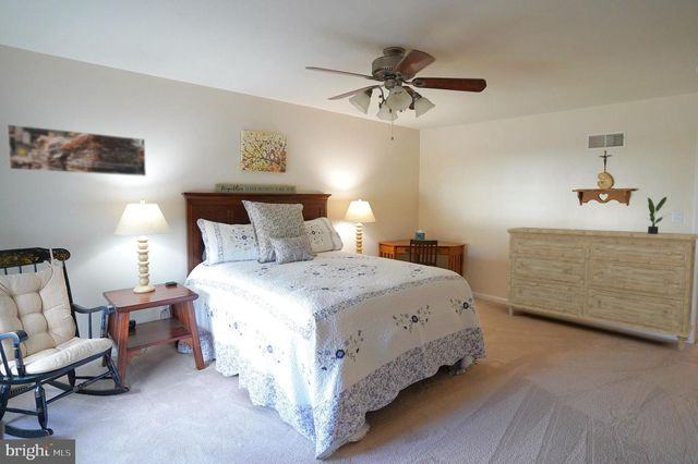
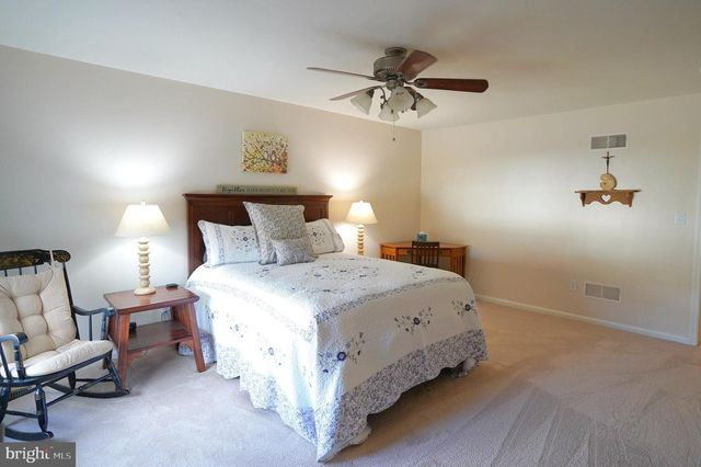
- potted plant (654, 215)
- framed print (83, 152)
- dresser (591, 279)
